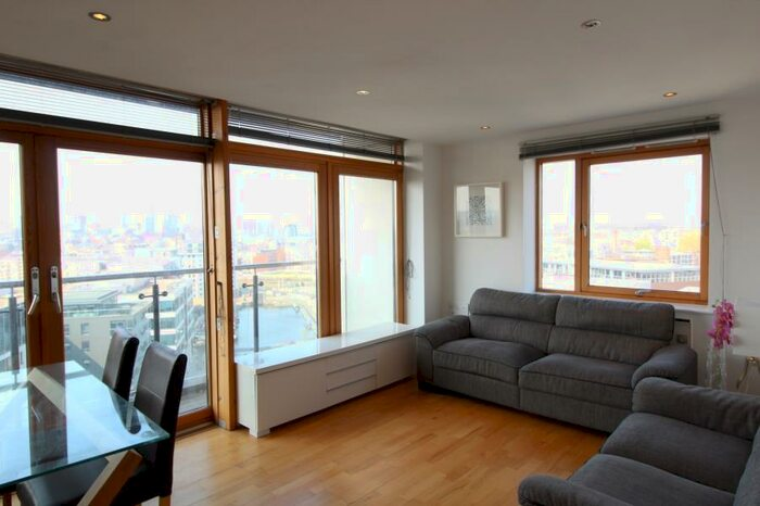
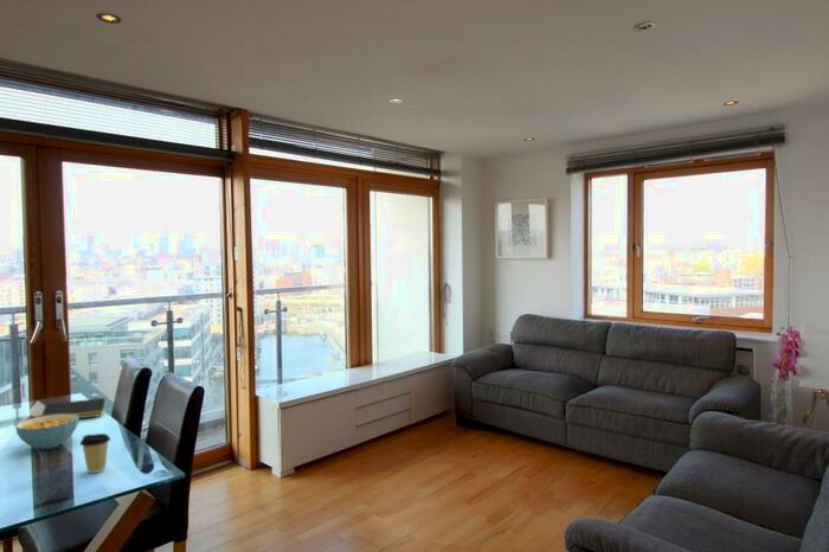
+ coffee cup (95, 452)
+ notepad (73, 410)
+ cereal bowl (49, 434)
